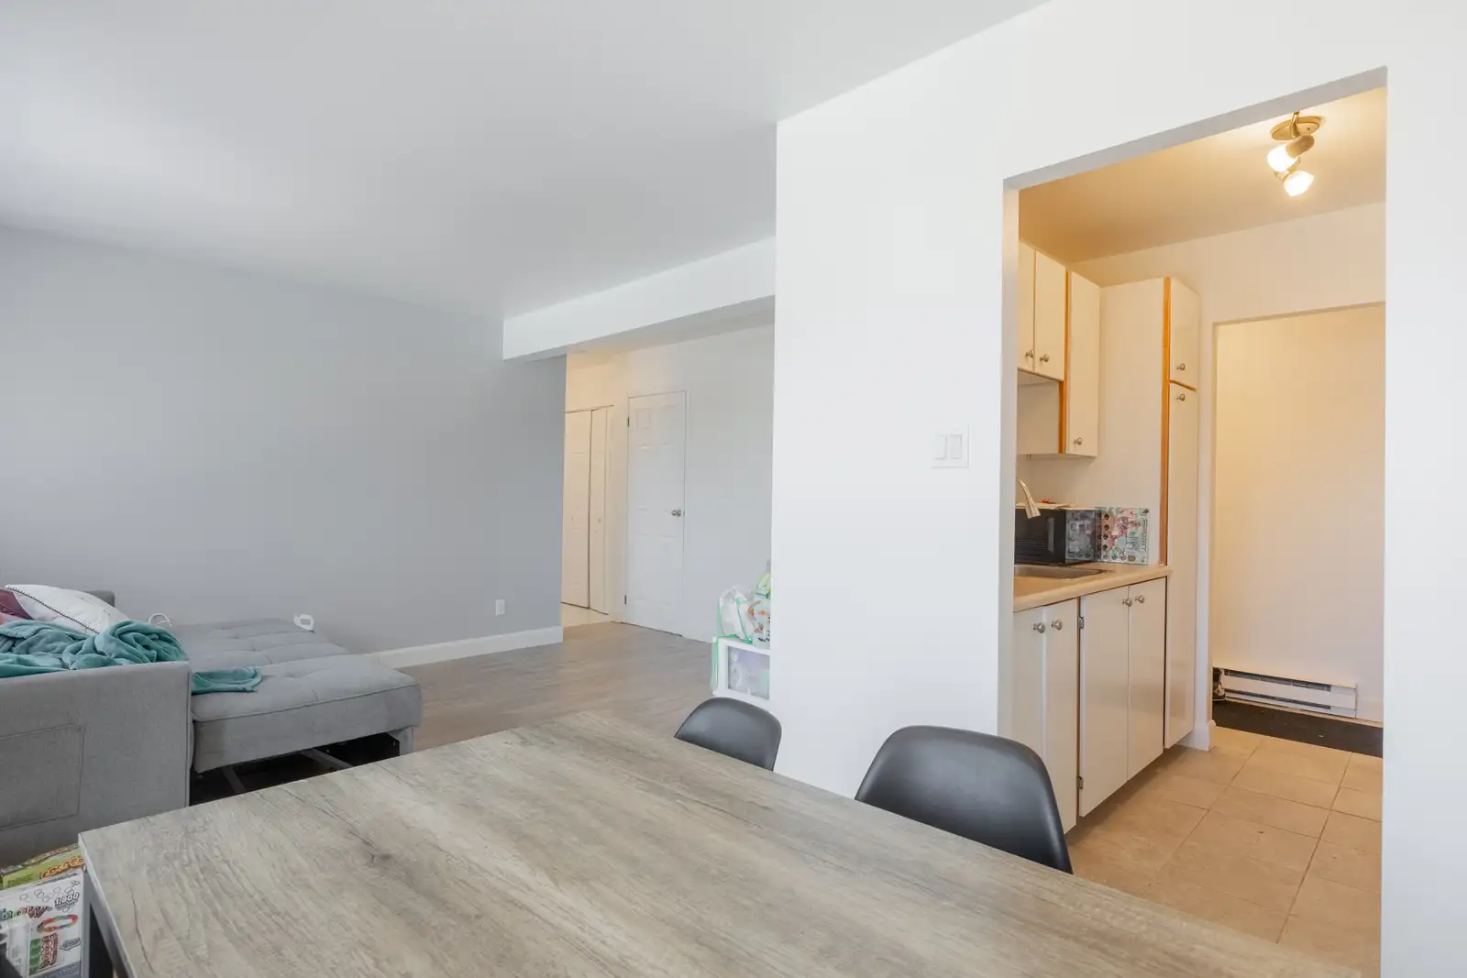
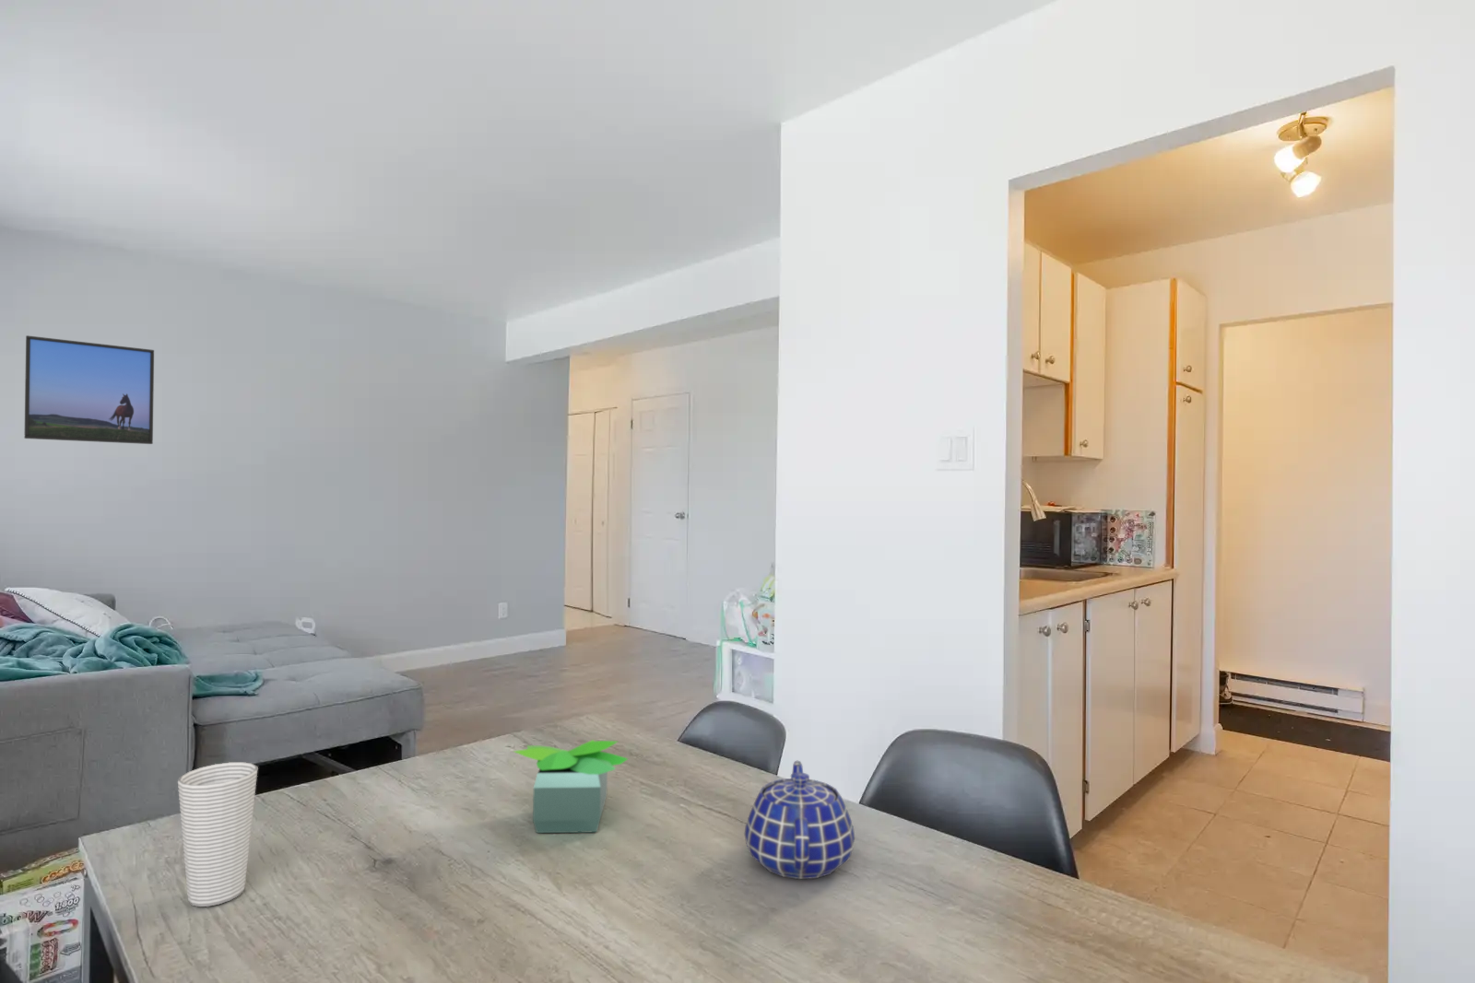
+ cup (217, 834)
+ teapot (799, 815)
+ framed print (91, 392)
+ potted plant (573, 780)
